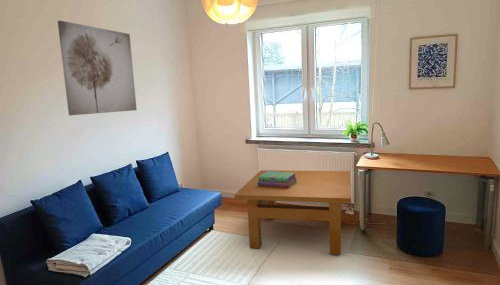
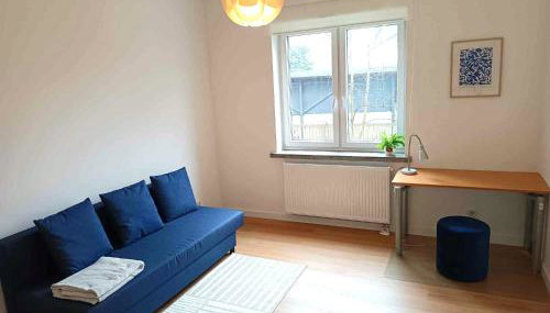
- table (298, 207)
- stack of books (277, 178)
- wall art (101, 71)
